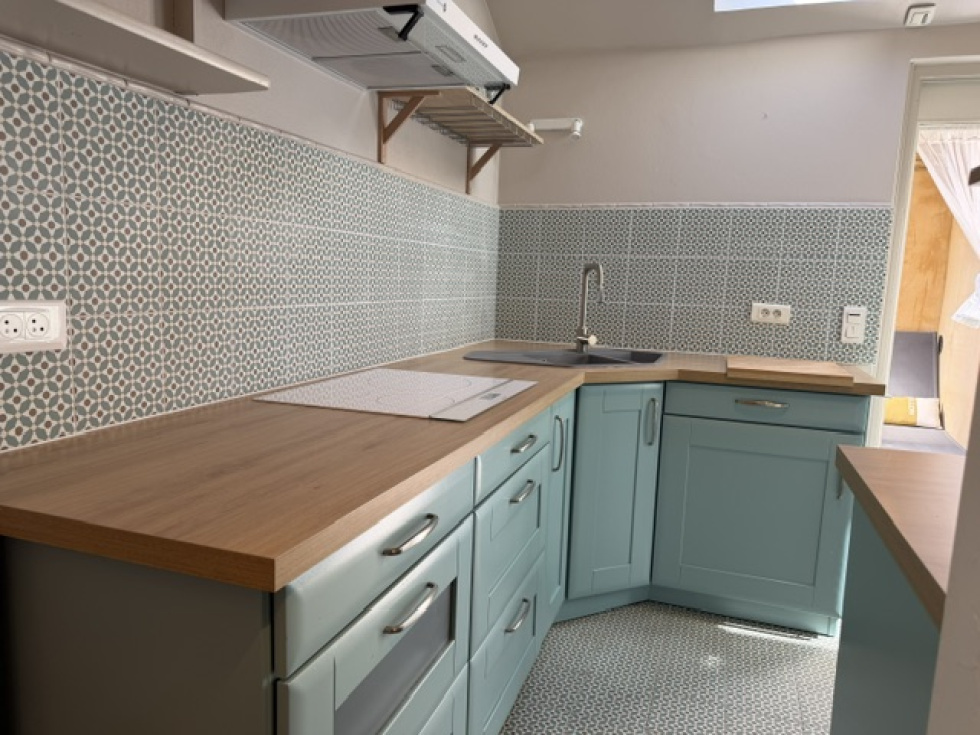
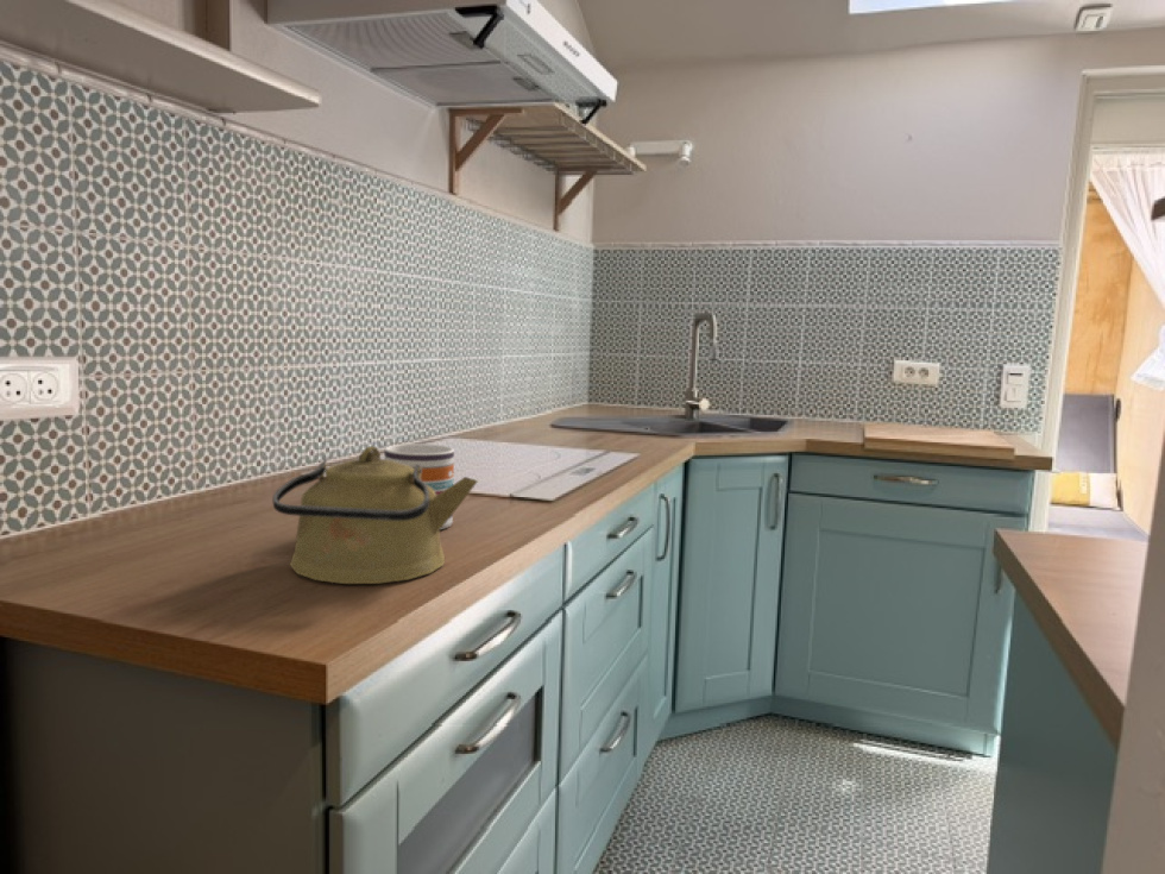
+ mug (422, 480)
+ kettle (385, 505)
